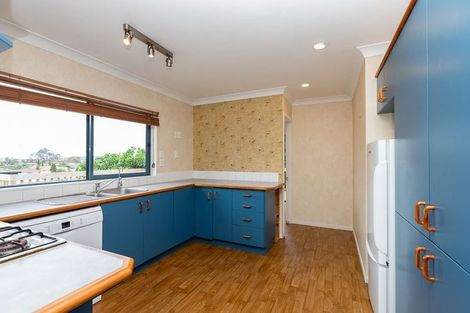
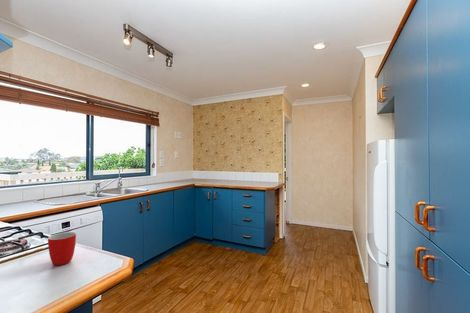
+ mug (61, 247)
